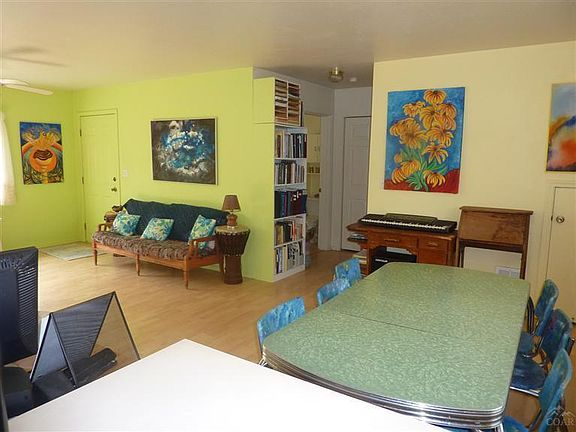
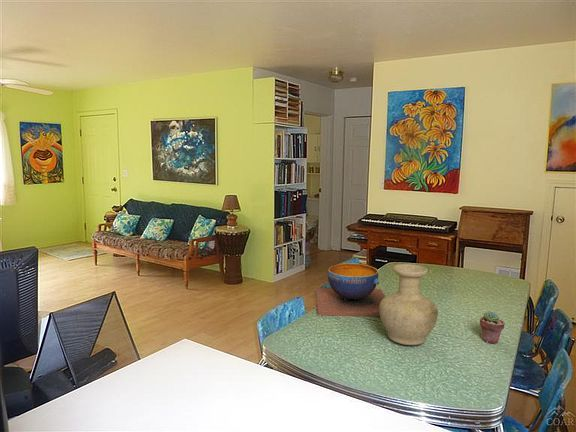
+ potted succulent (491, 326)
+ vase (408, 304)
+ decorative bowl (352, 286)
